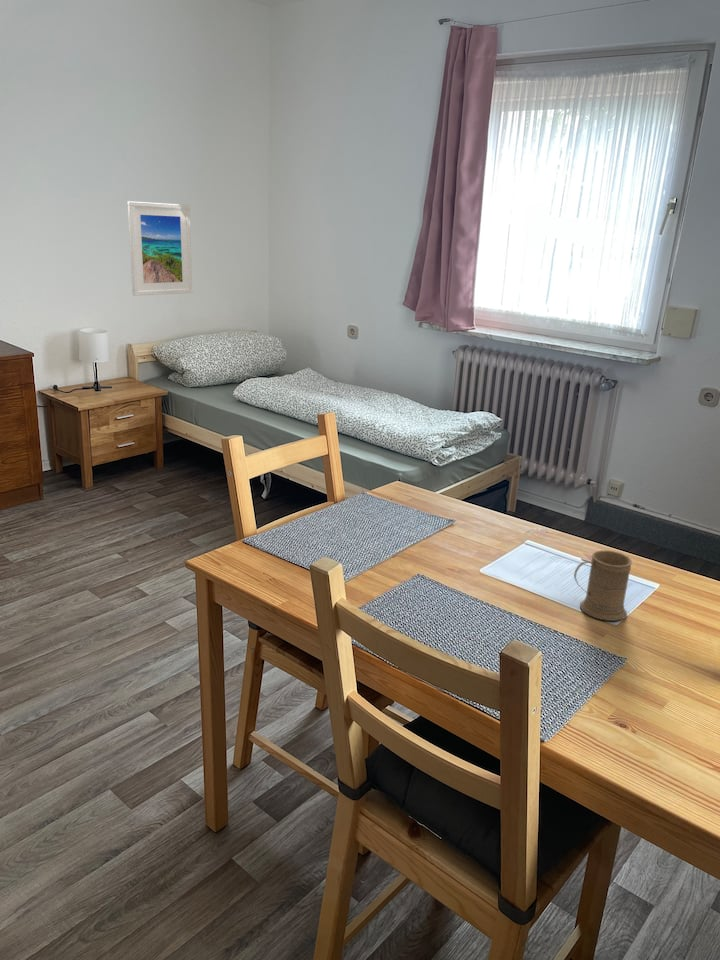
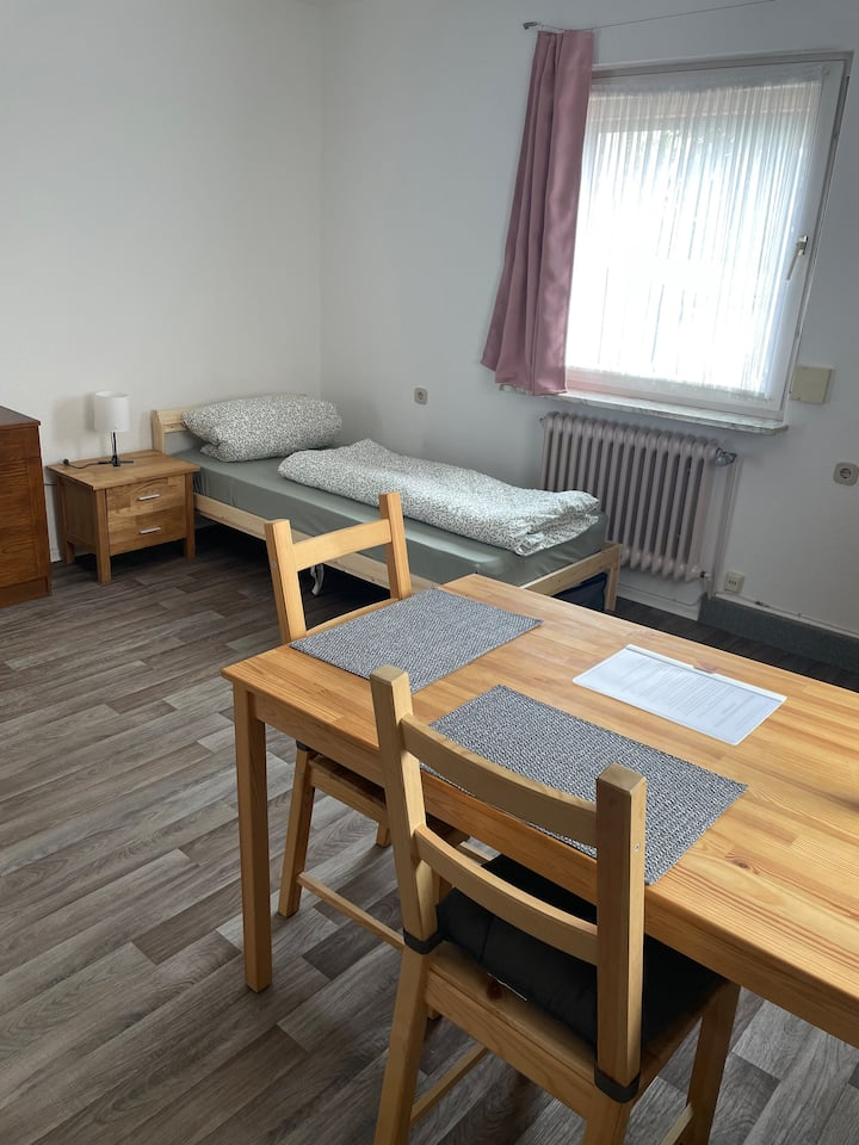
- mug (600, 584)
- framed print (161, 249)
